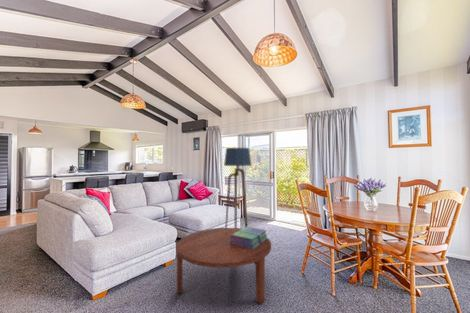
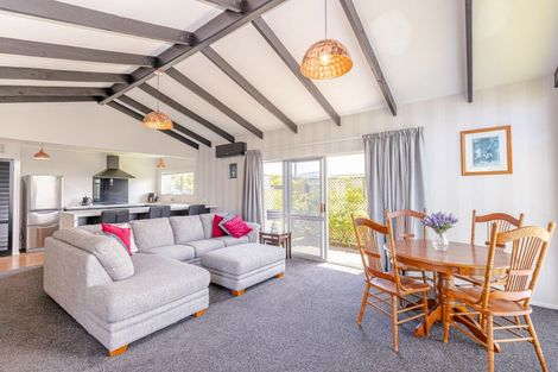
- stack of books (249, 236)
- coffee table (224, 262)
- floor lamp (236, 195)
